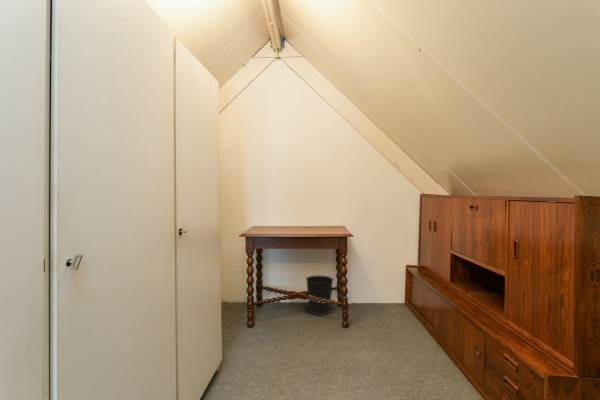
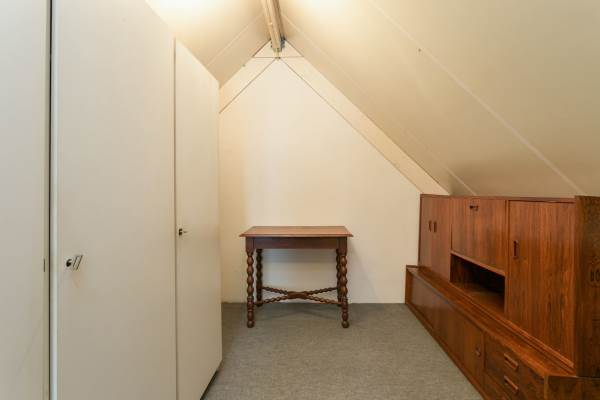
- wastebasket (319, 294)
